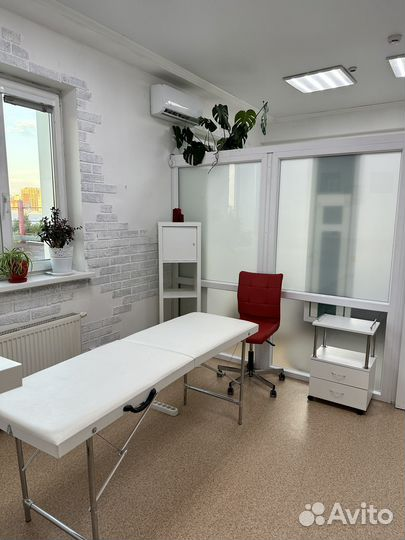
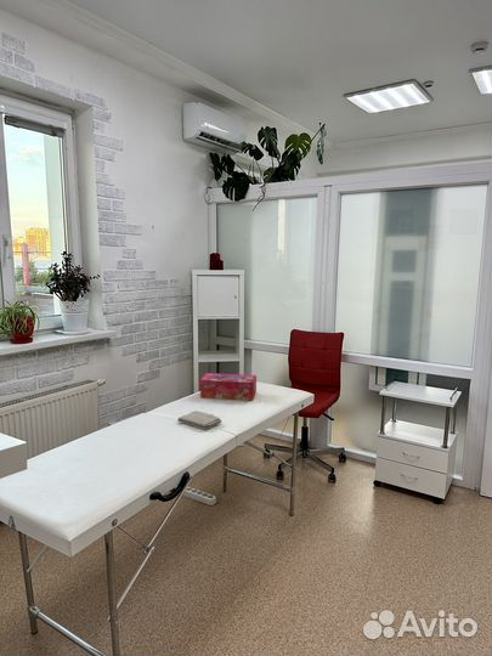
+ washcloth (199, 419)
+ tissue box (228, 385)
